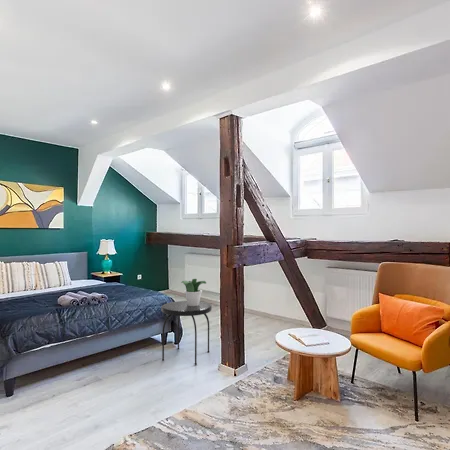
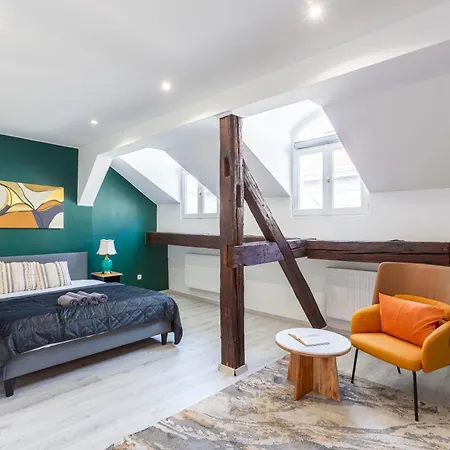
- potted plant (192, 292)
- side table (178, 331)
